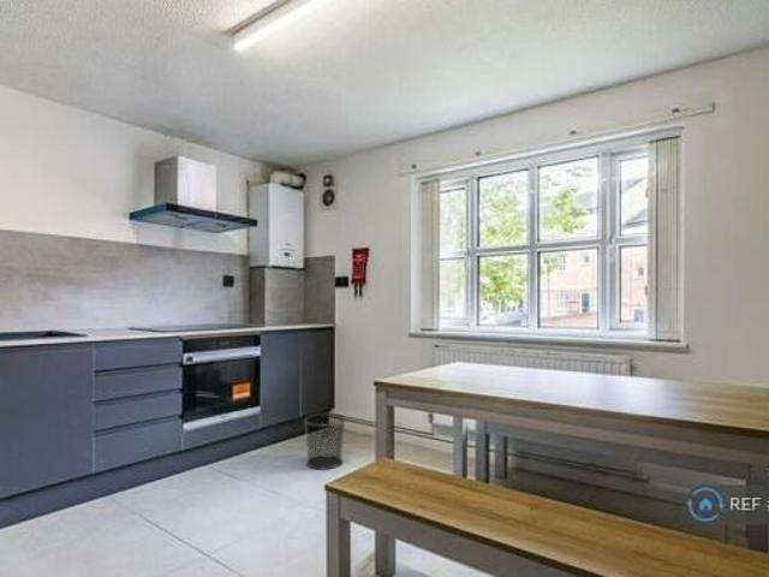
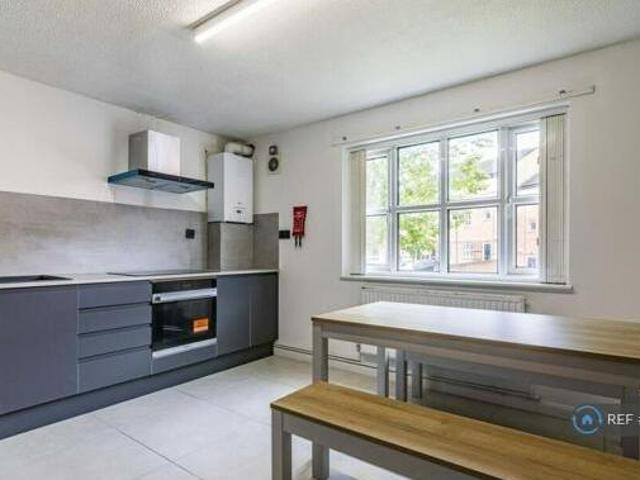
- trash can (326, 440)
